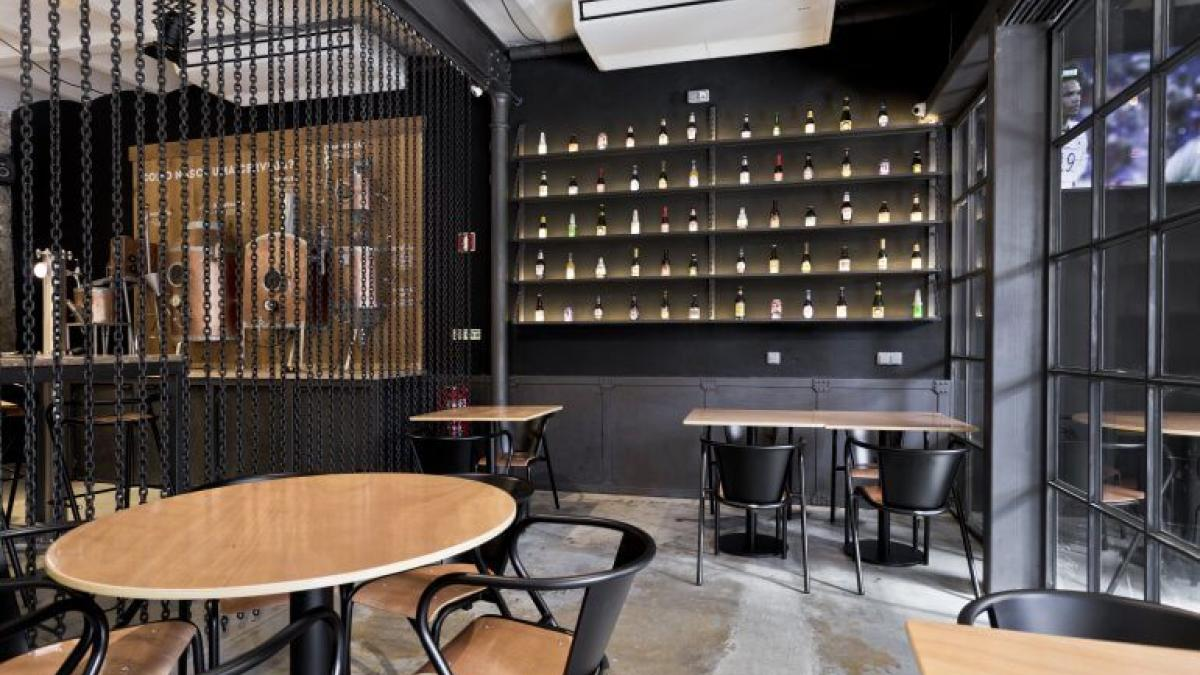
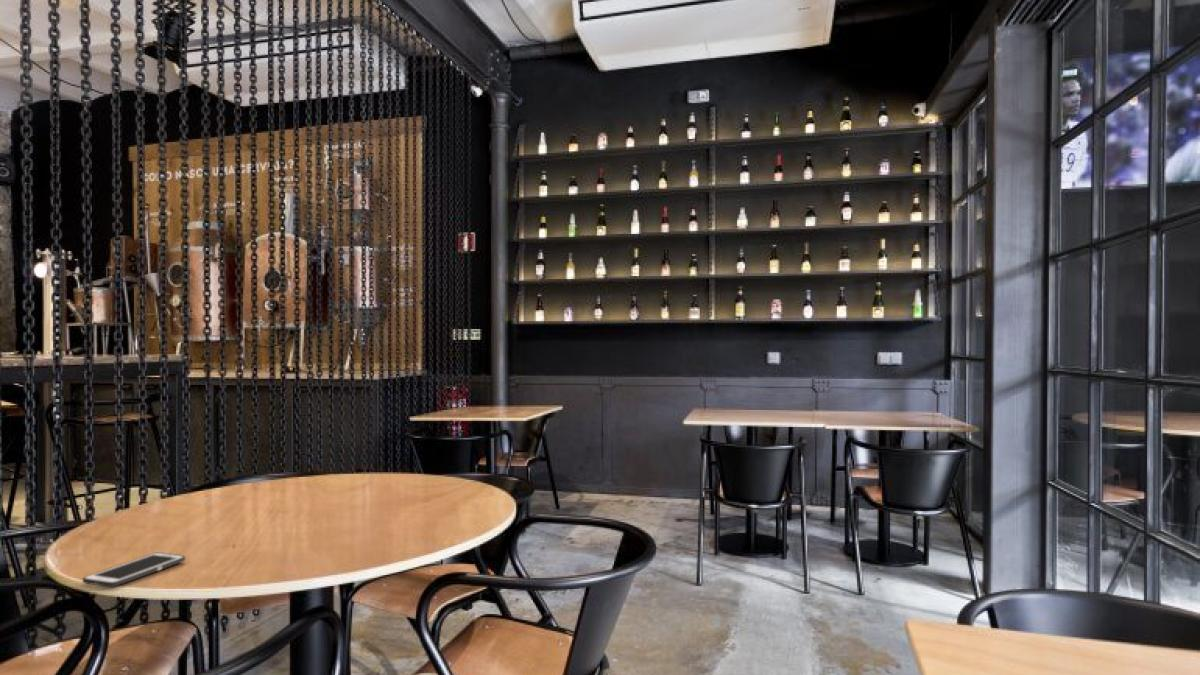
+ cell phone (136, 568)
